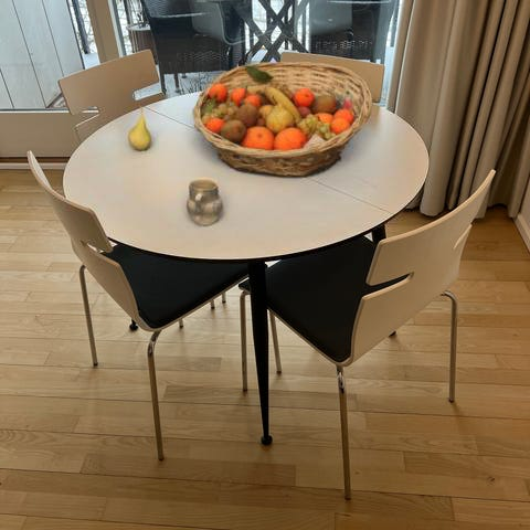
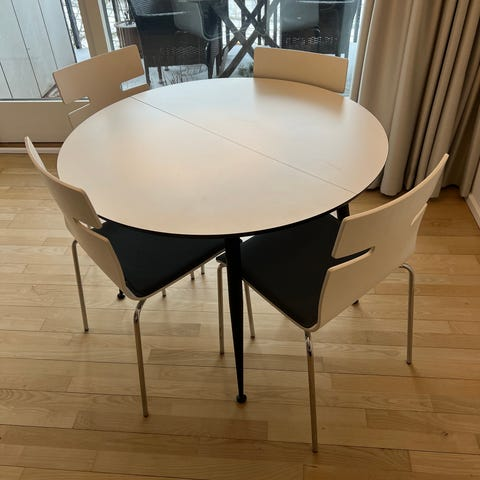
- fruit (137, 128)
- fruit basket (279, 117)
- cup (203, 203)
